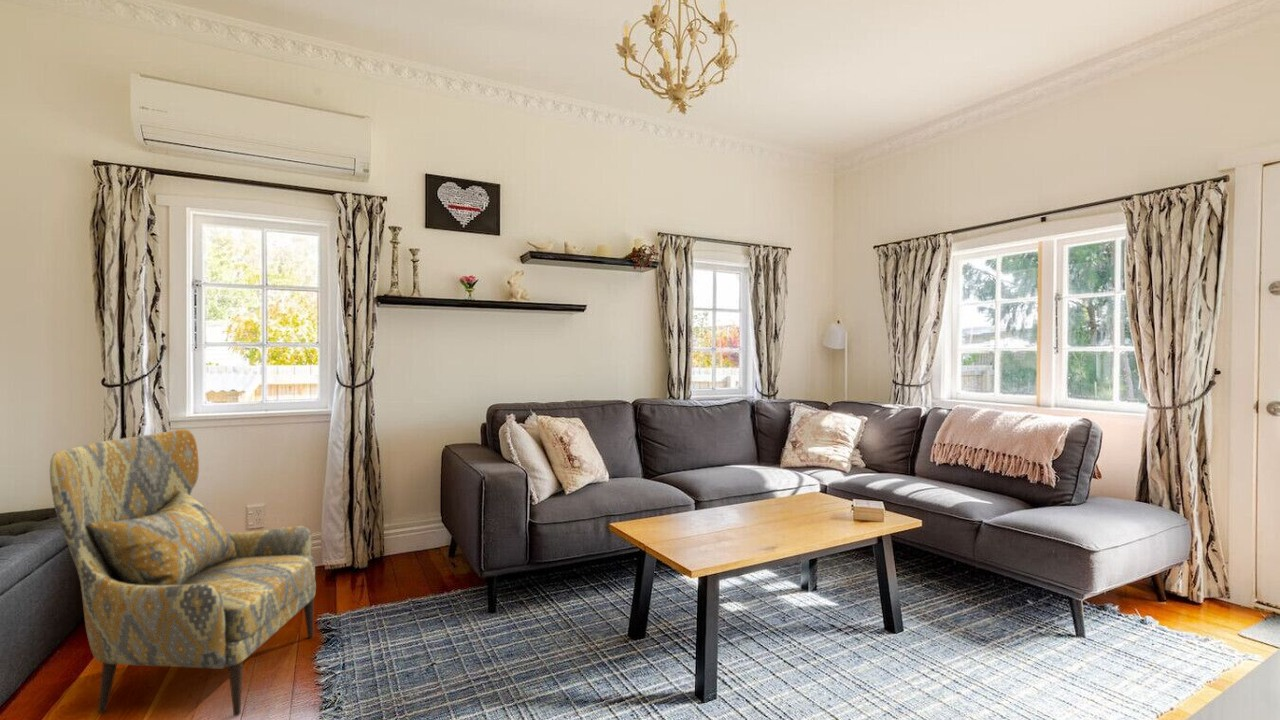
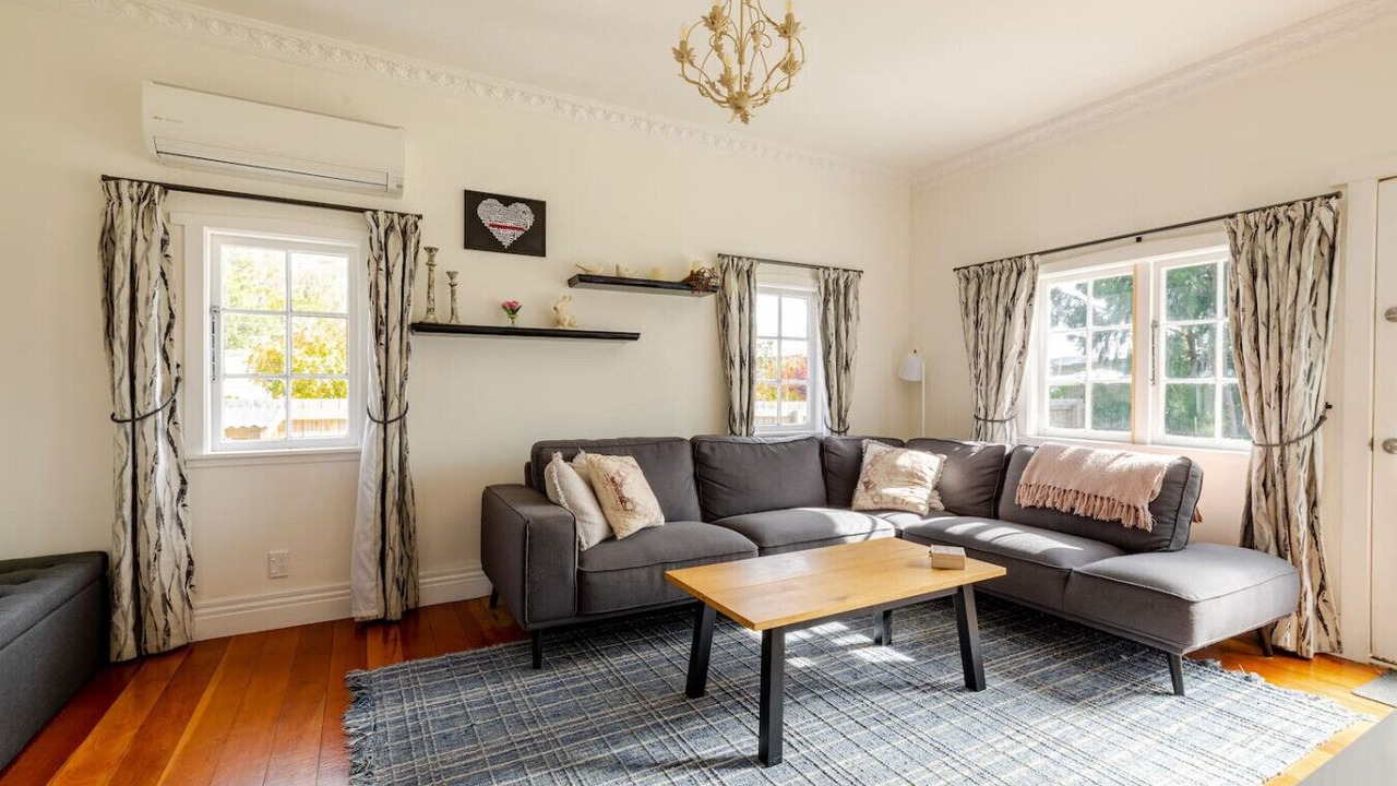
- armchair (192, 556)
